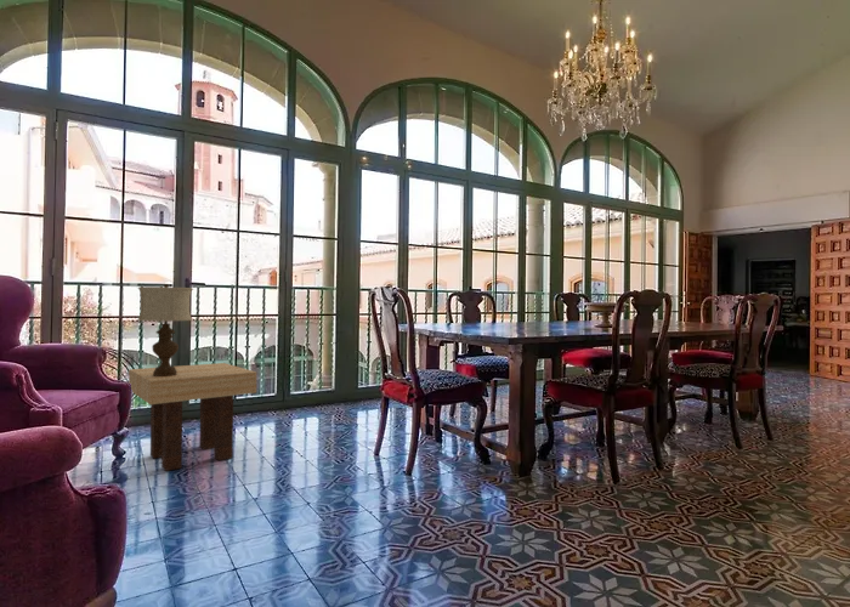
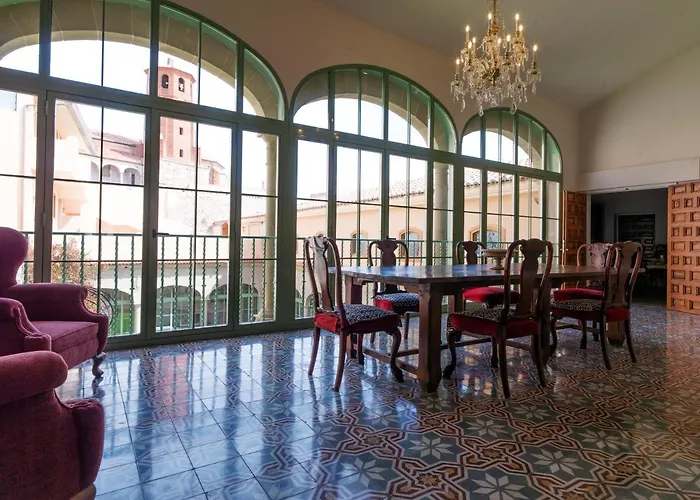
- side table (200, 413)
- table lamp (165, 329)
